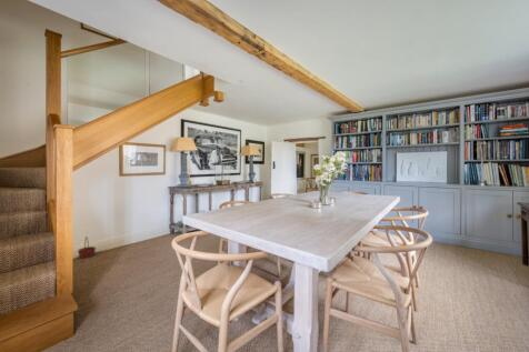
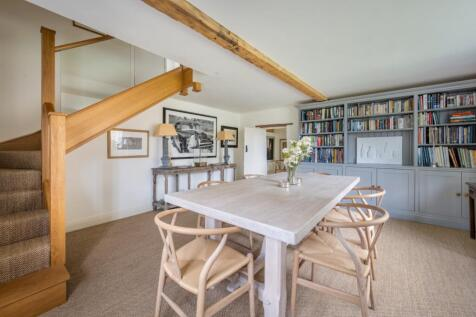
- basket (88, 245)
